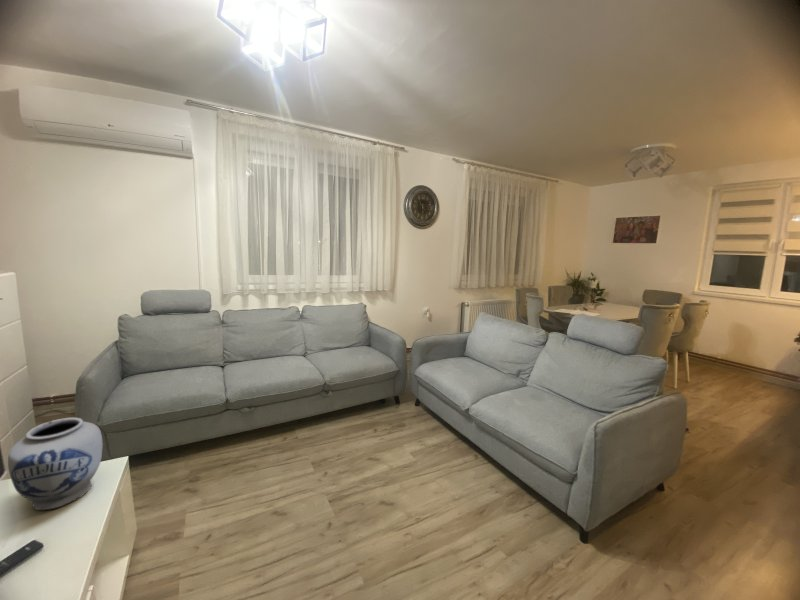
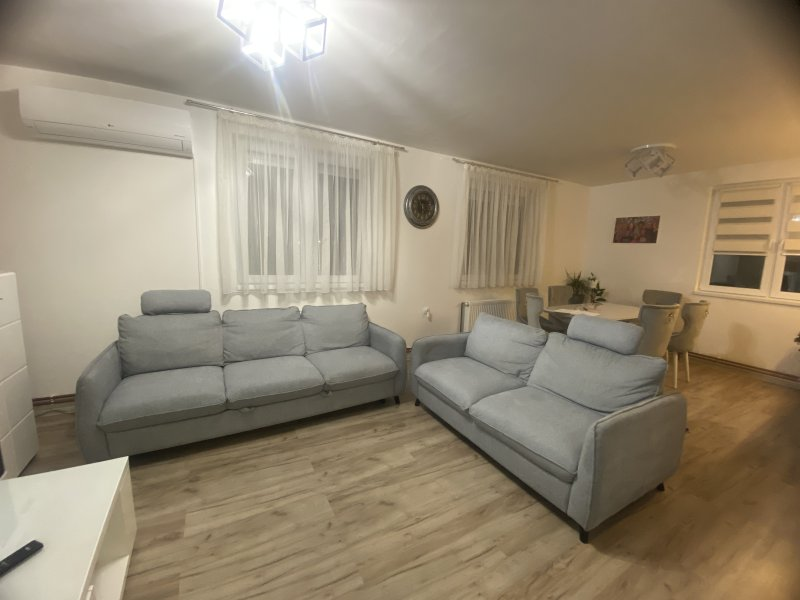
- vase (59, 461)
